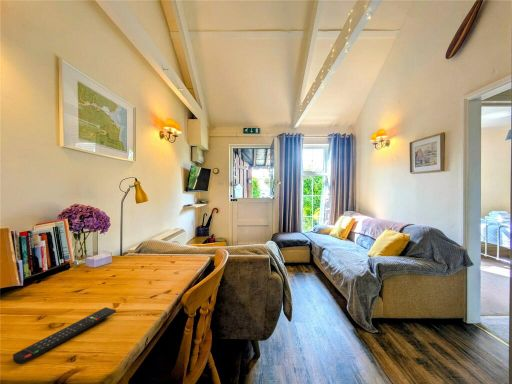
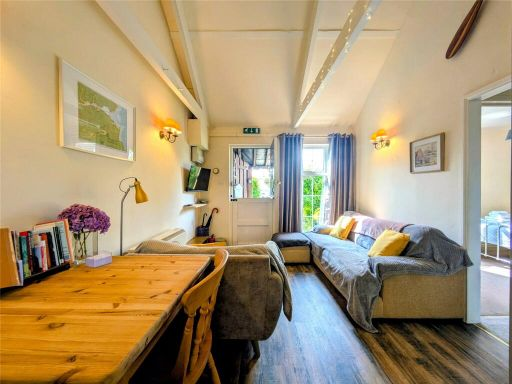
- remote control (71, 331)
